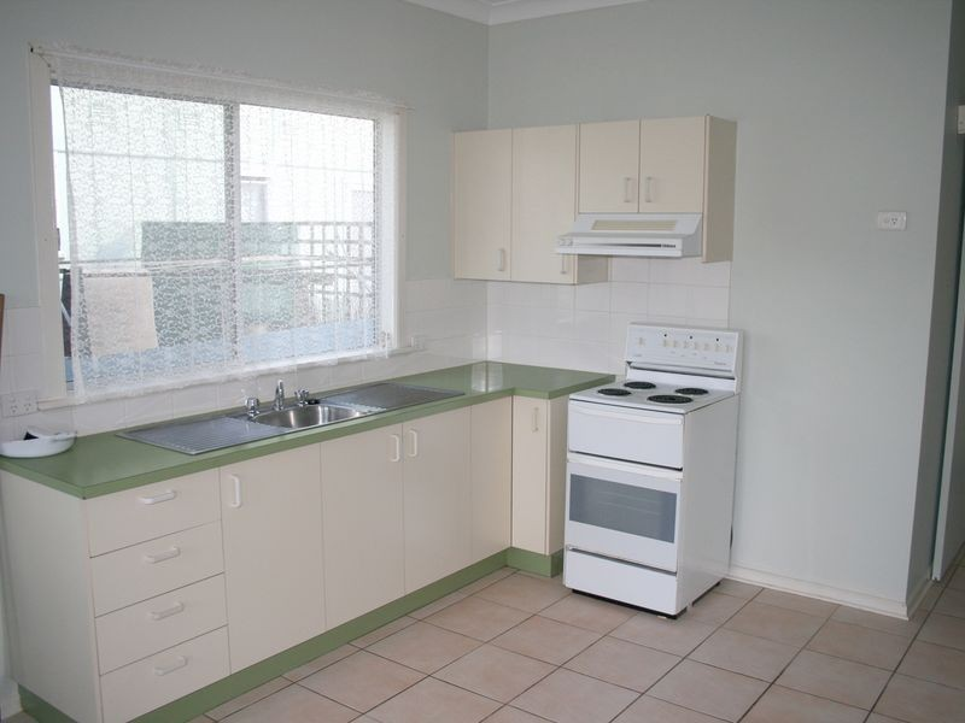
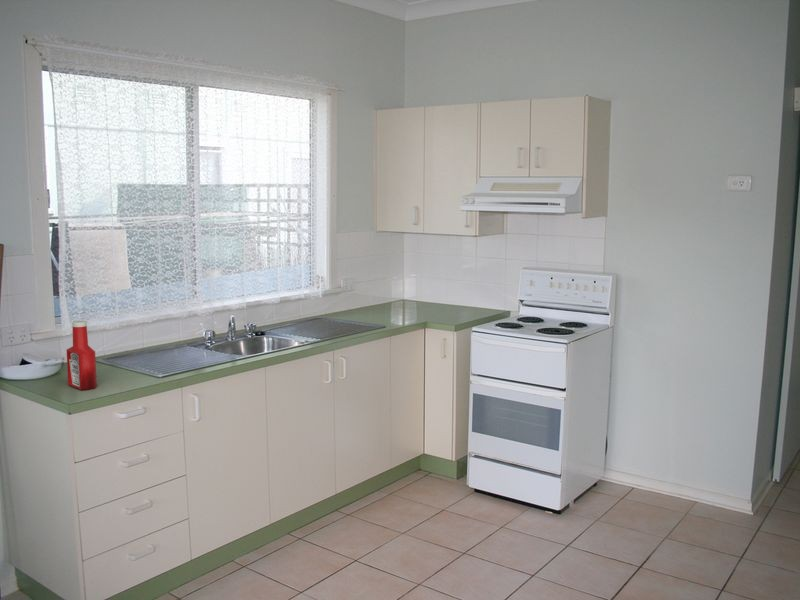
+ soap bottle (80, 354)
